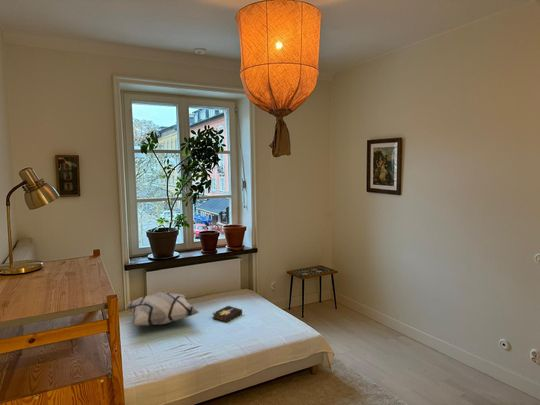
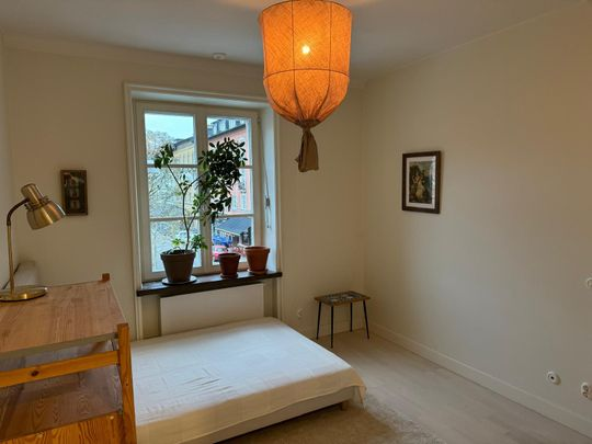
- decorative pillow (161, 308)
- hardback book (227, 313)
